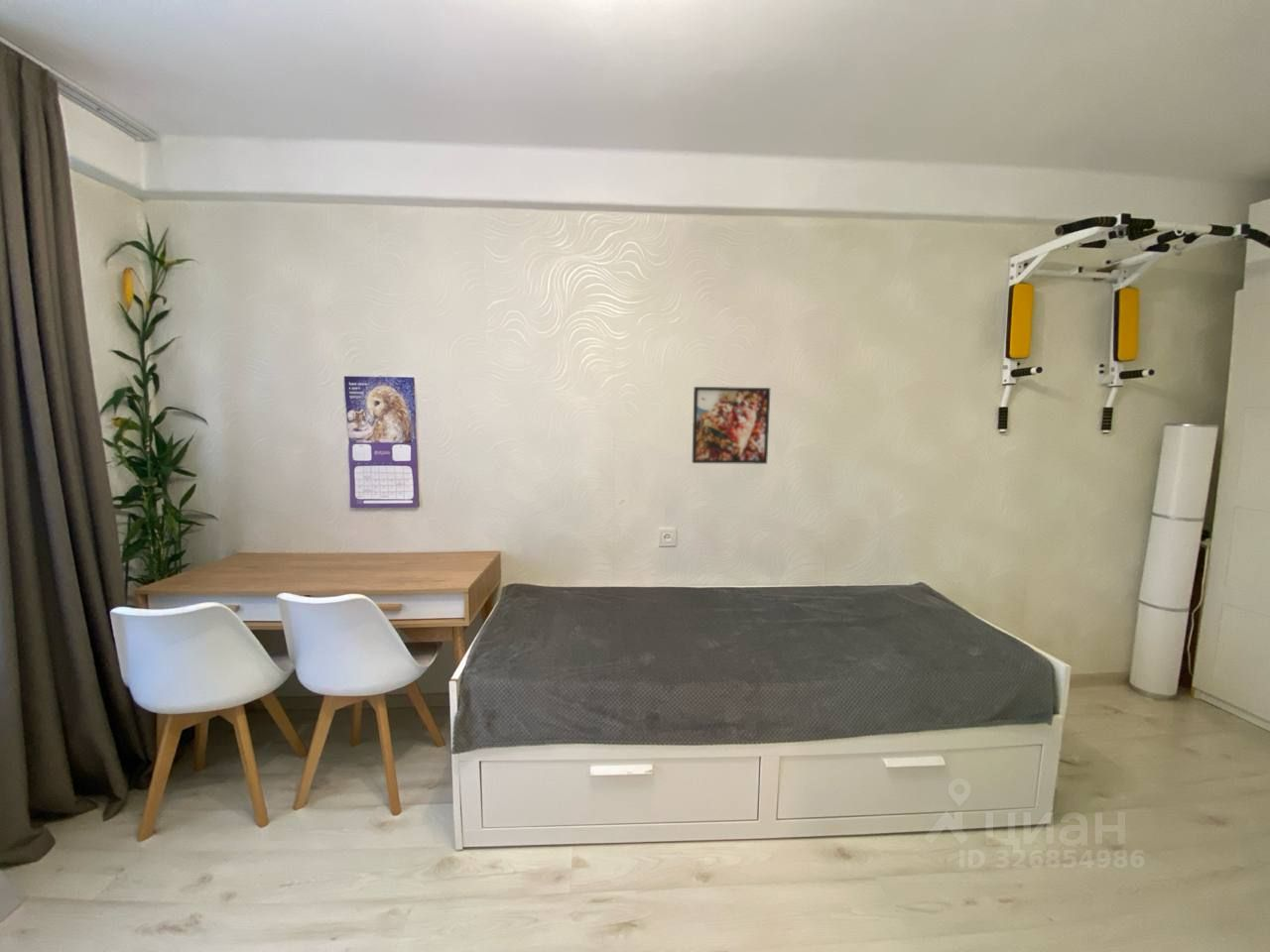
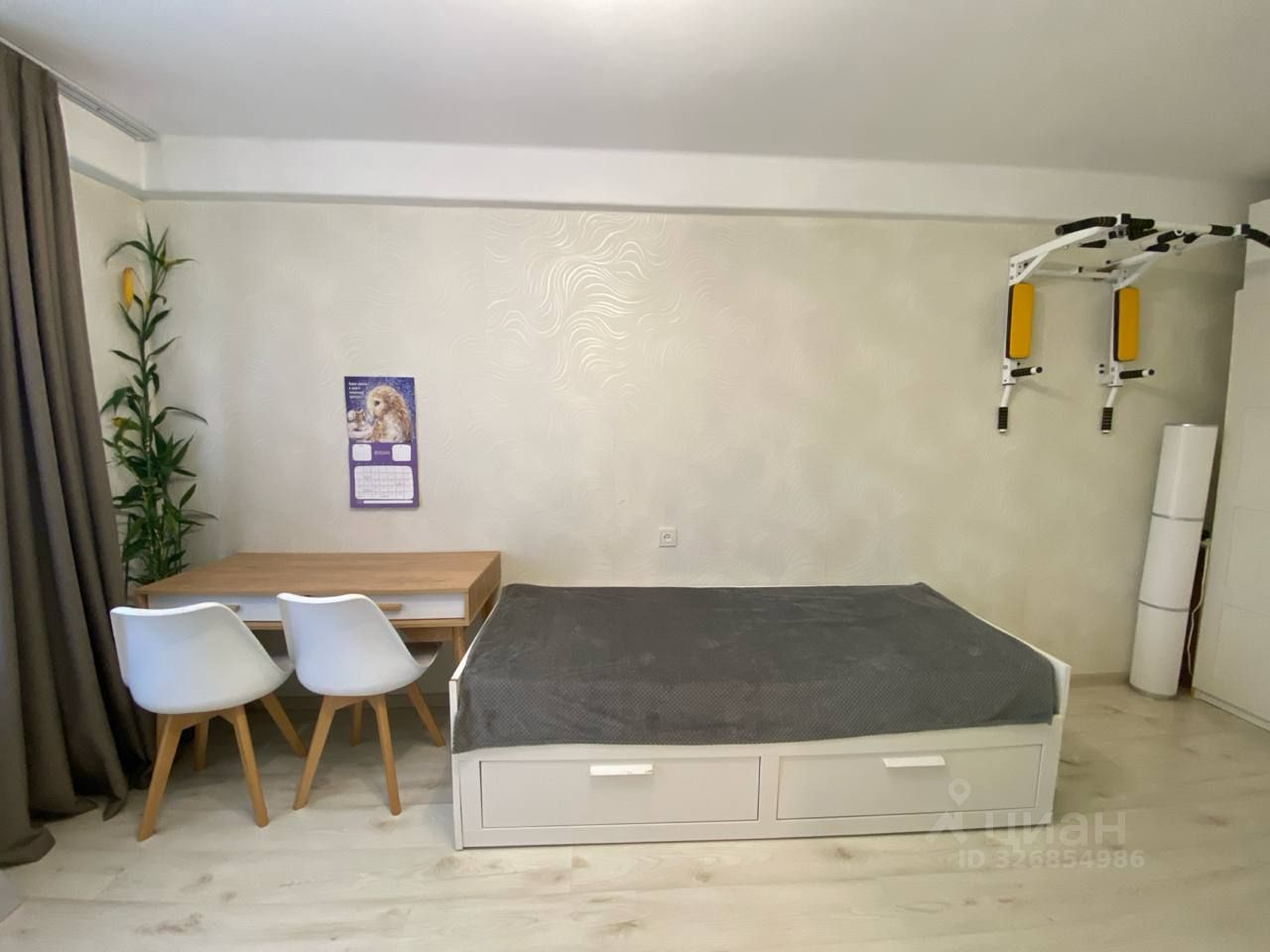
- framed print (730, 425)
